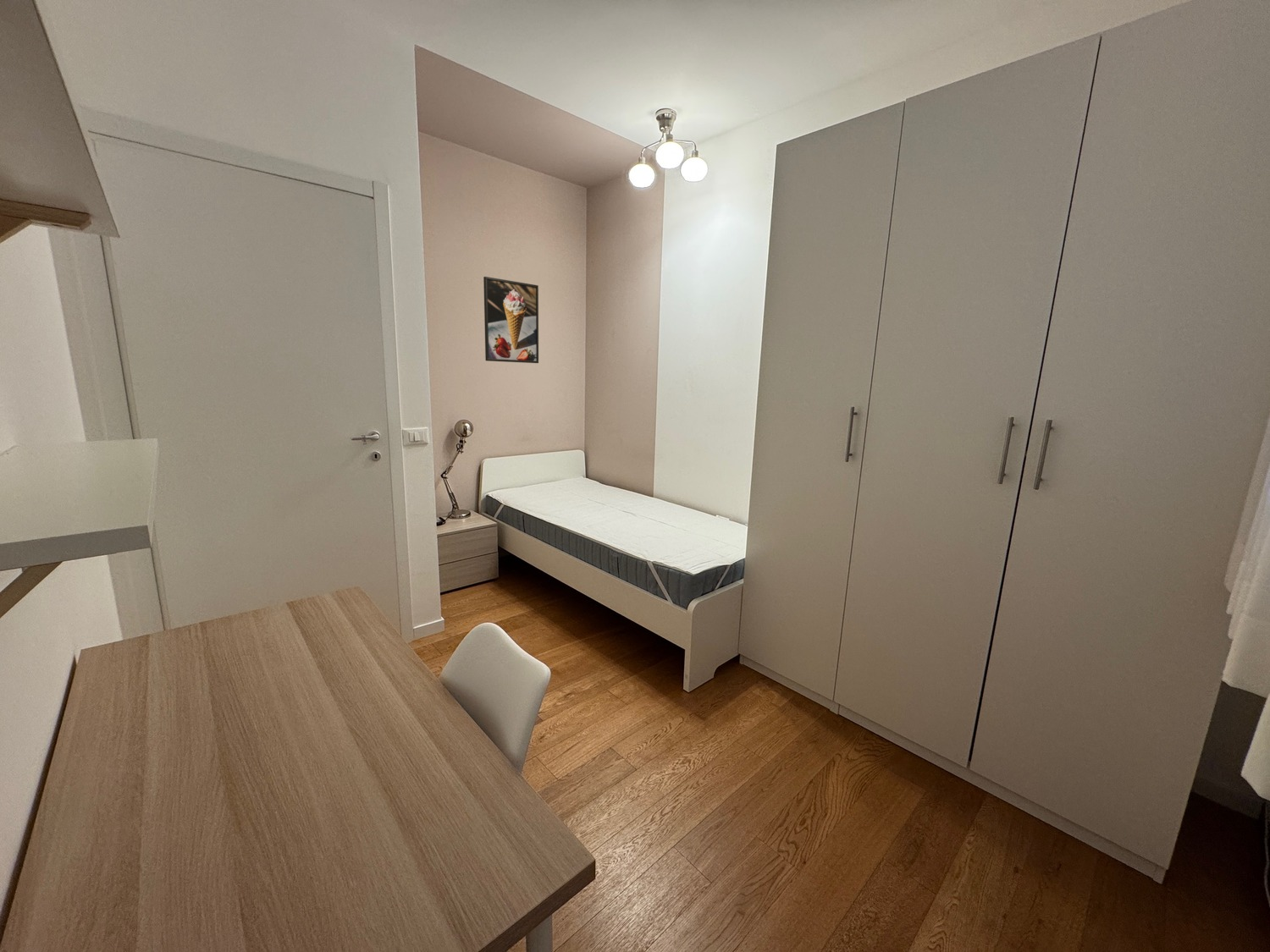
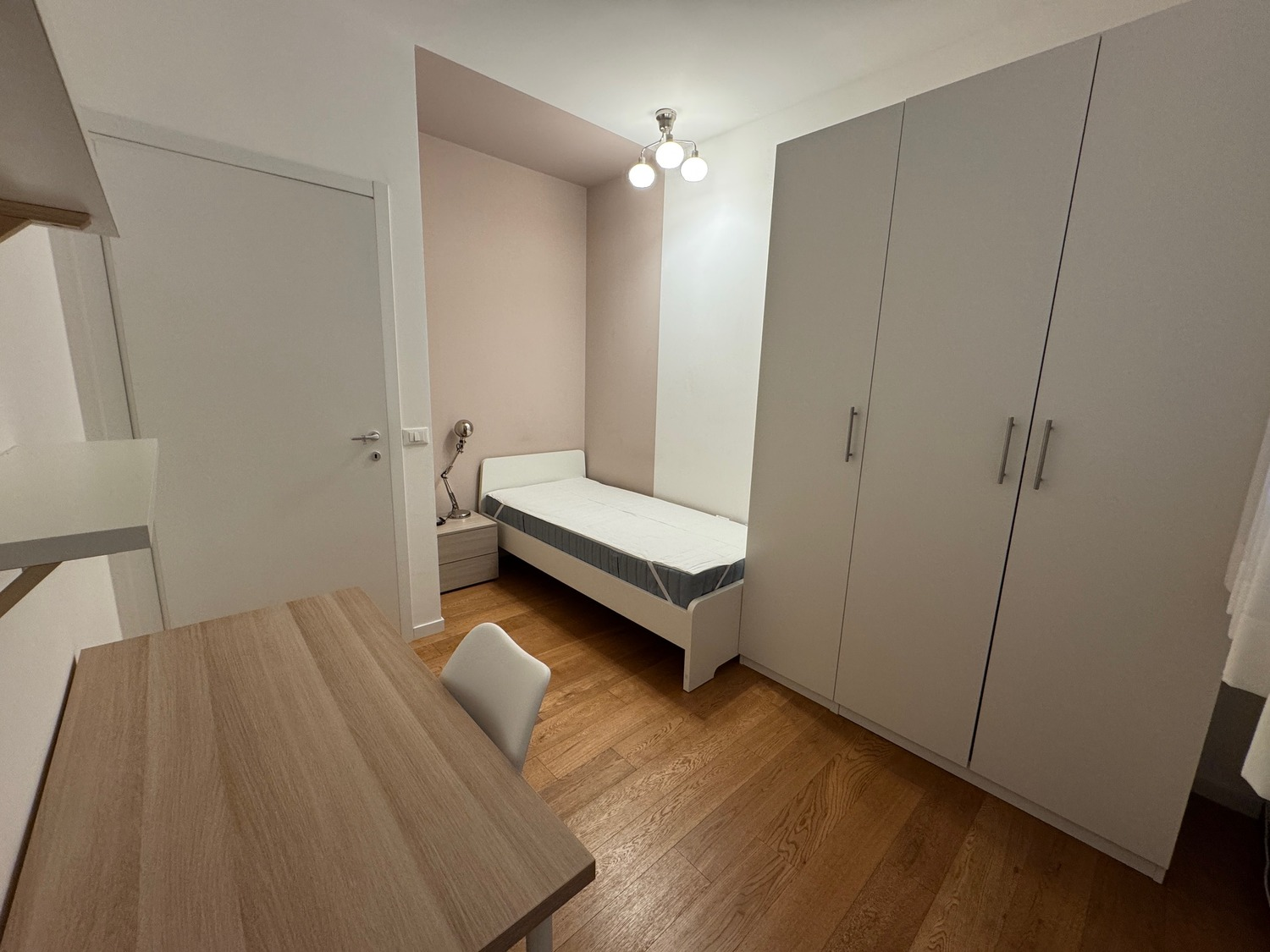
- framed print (512, 322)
